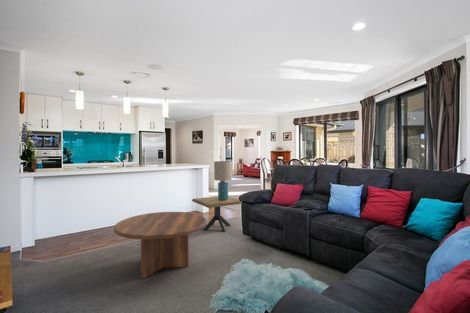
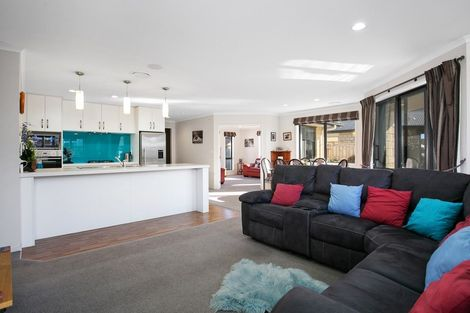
- coffee table (162, 244)
- side table (217, 213)
- lamp (223, 180)
